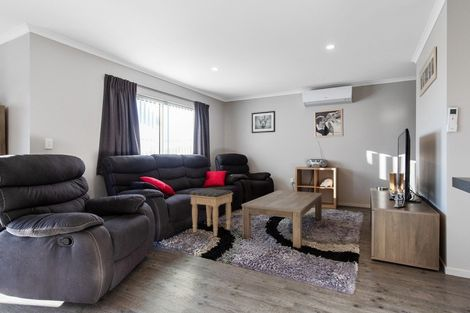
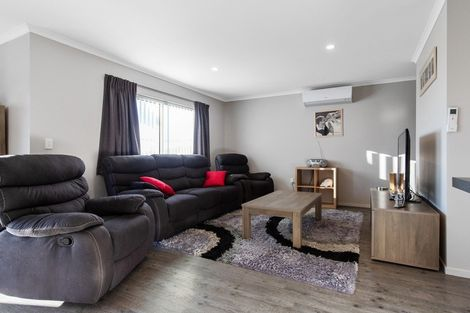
- footstool (210, 210)
- wall art (263, 122)
